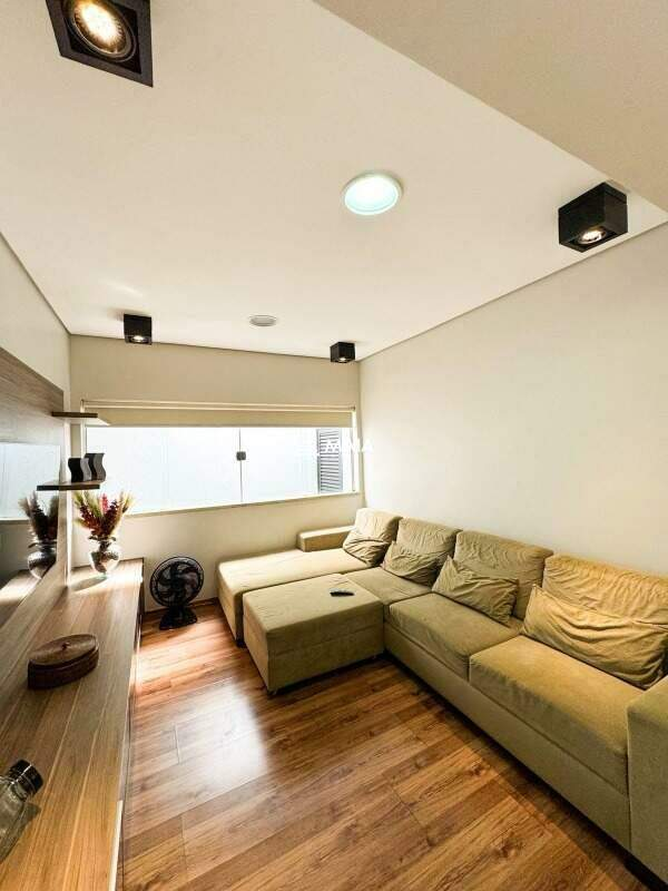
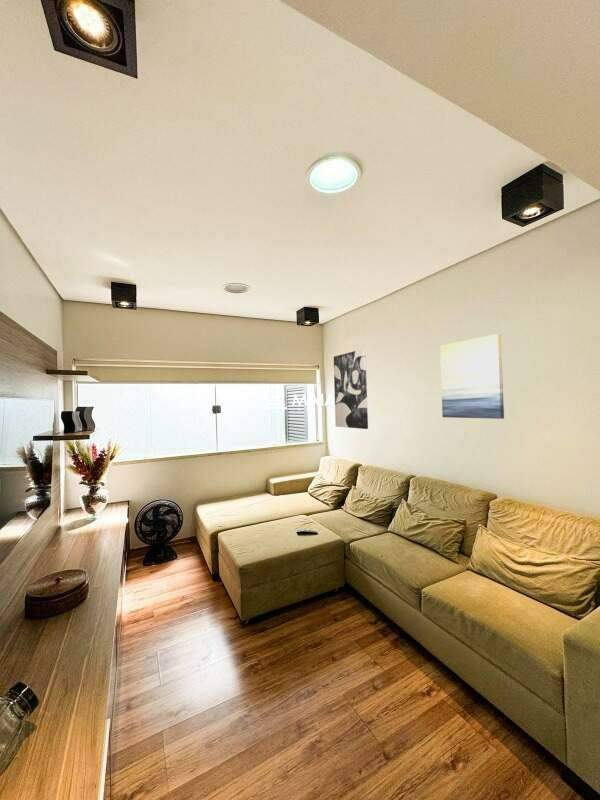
+ wall art (349, 390)
+ wall art (469, 379)
